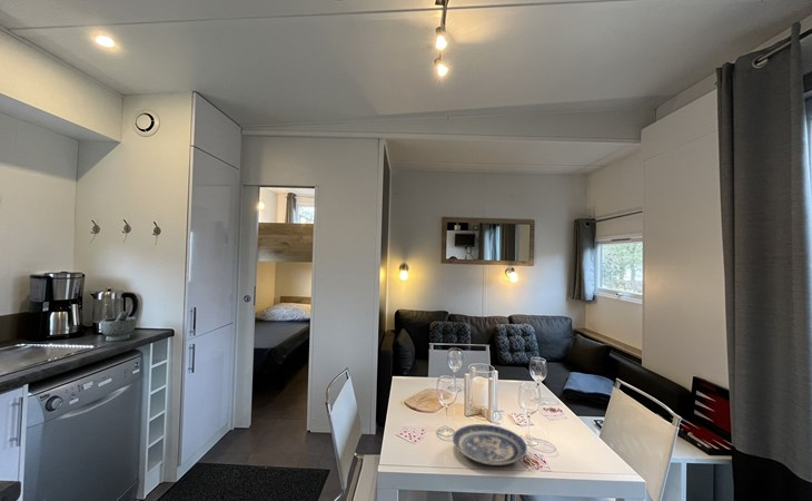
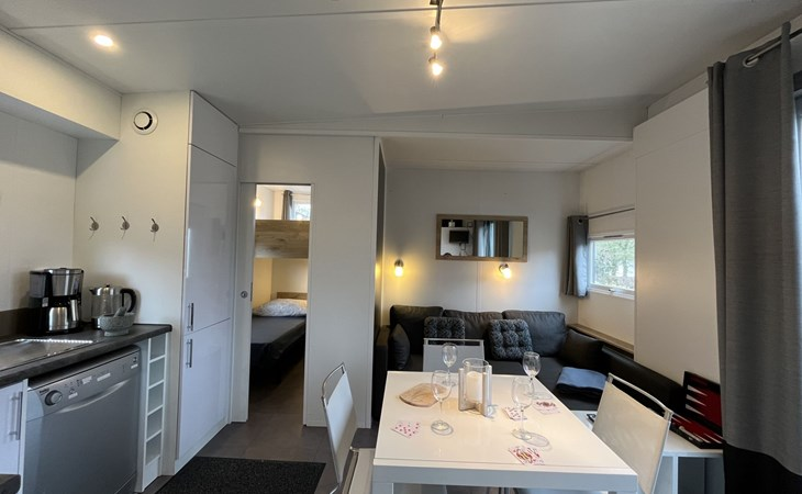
- plate (488, 446)
